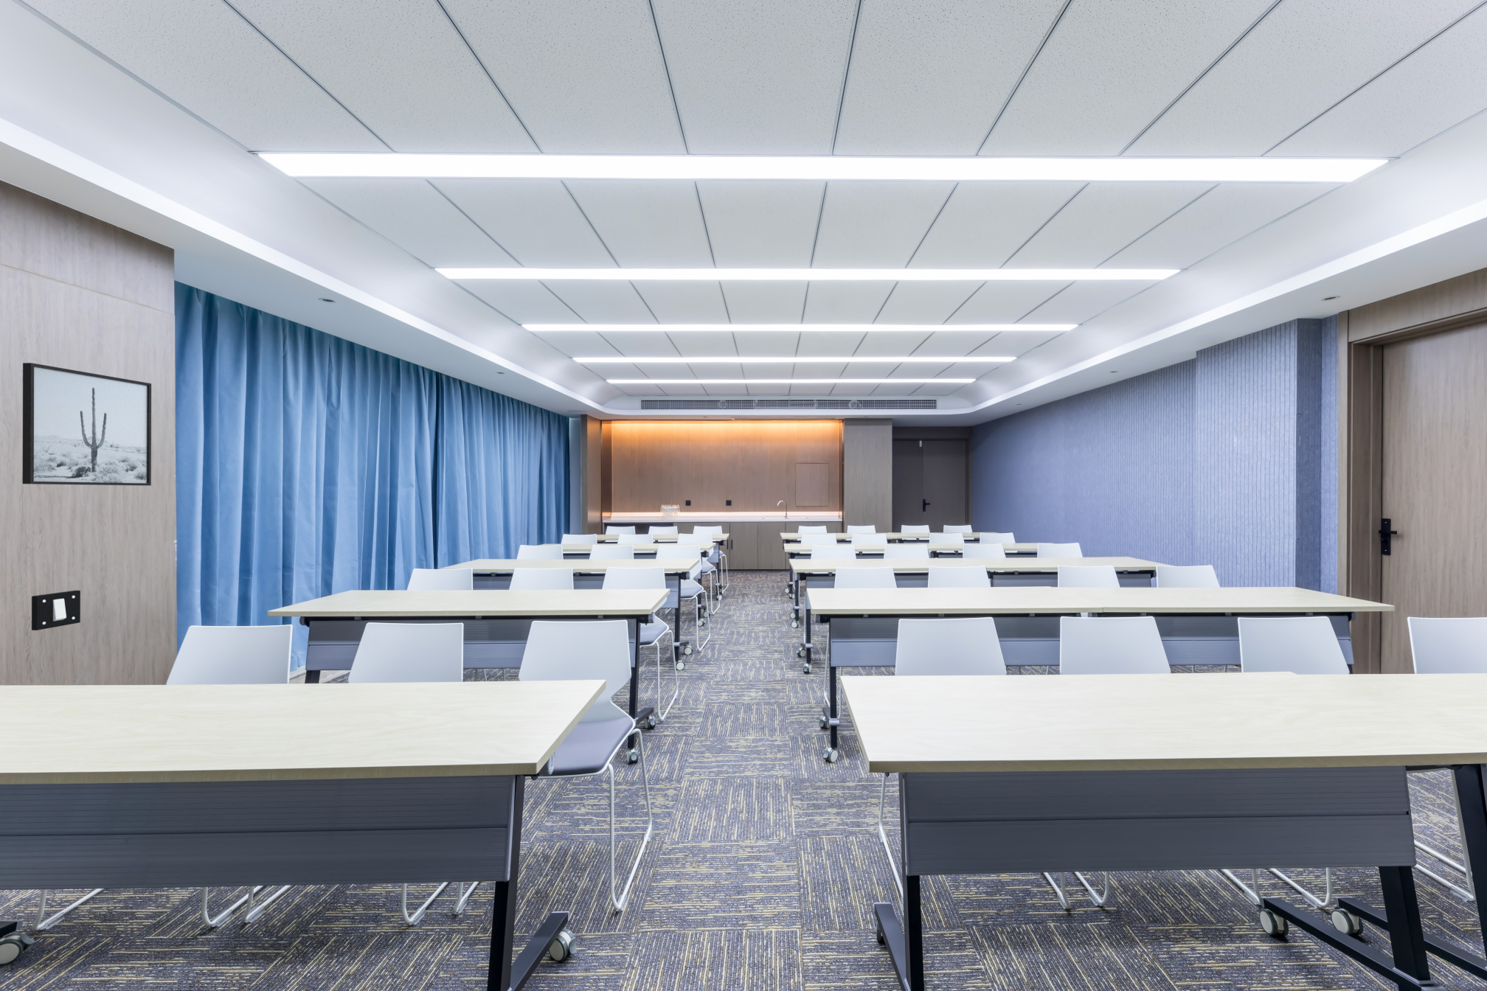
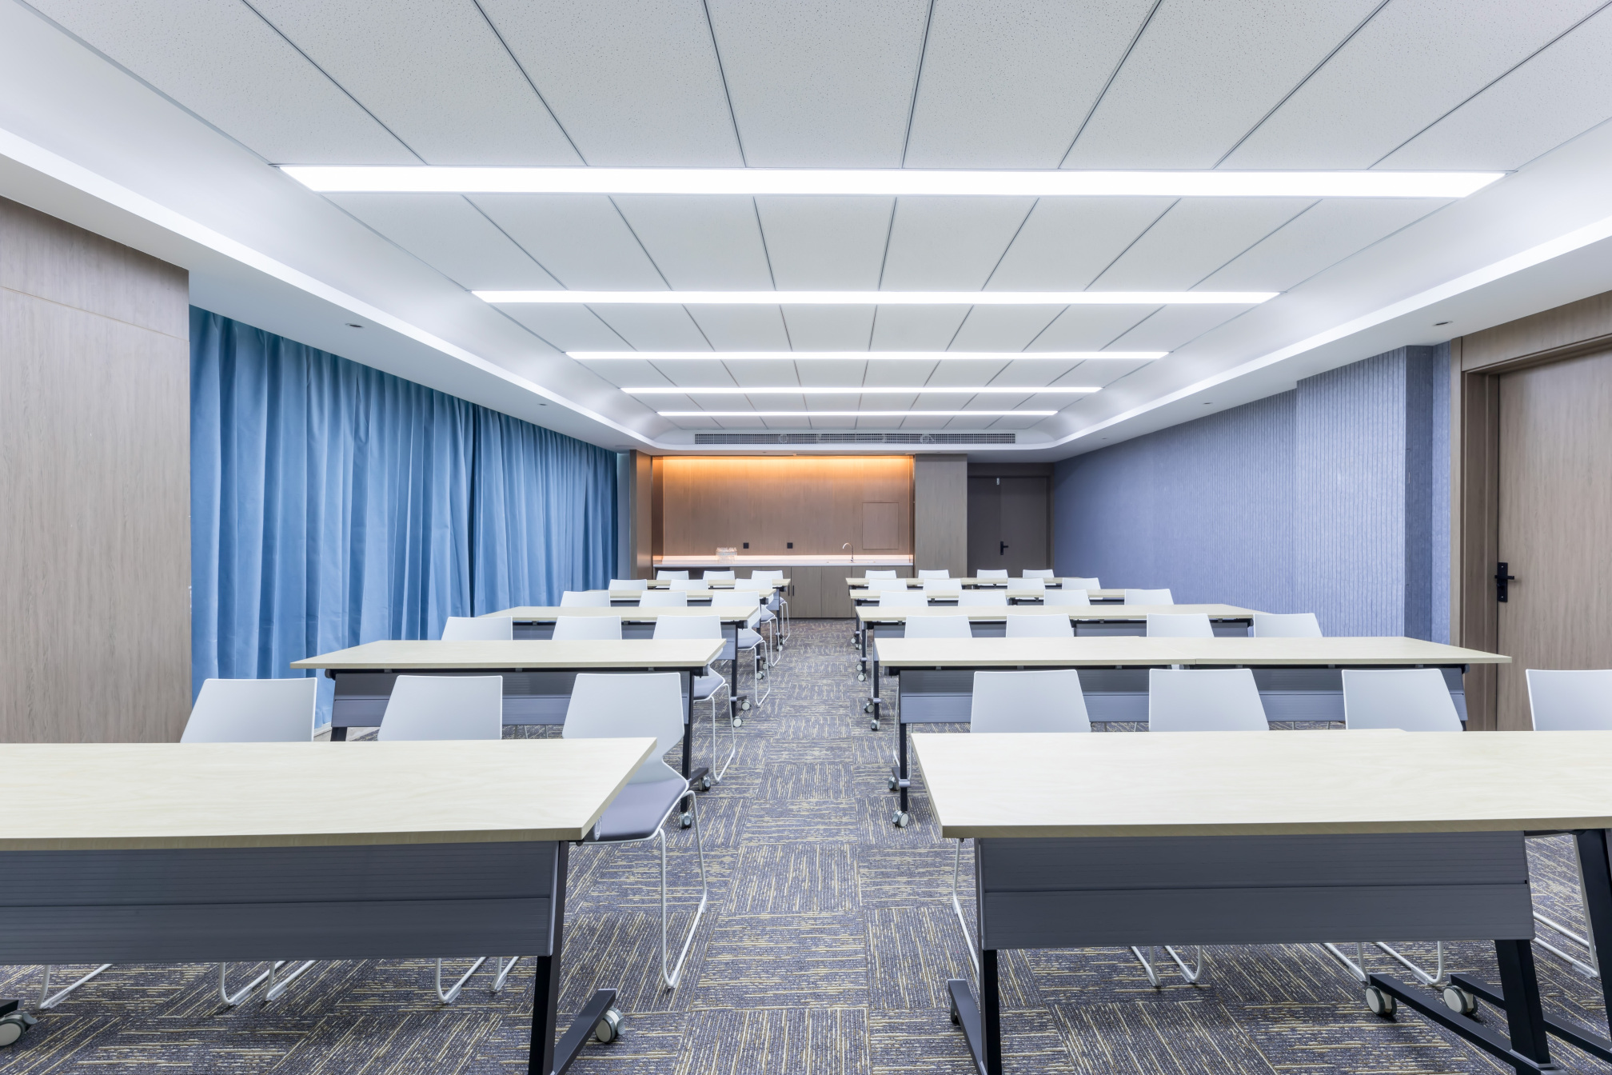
- wall art (92, 429)
- light switch (58, 609)
